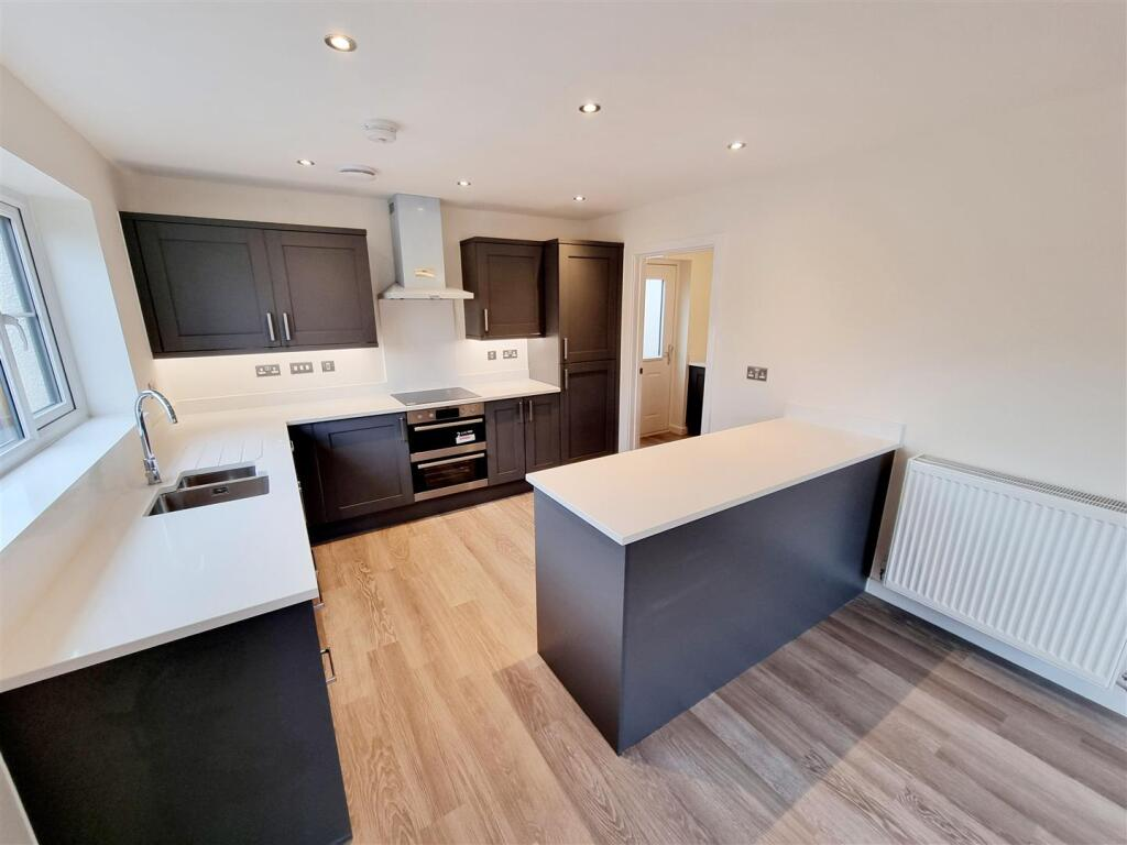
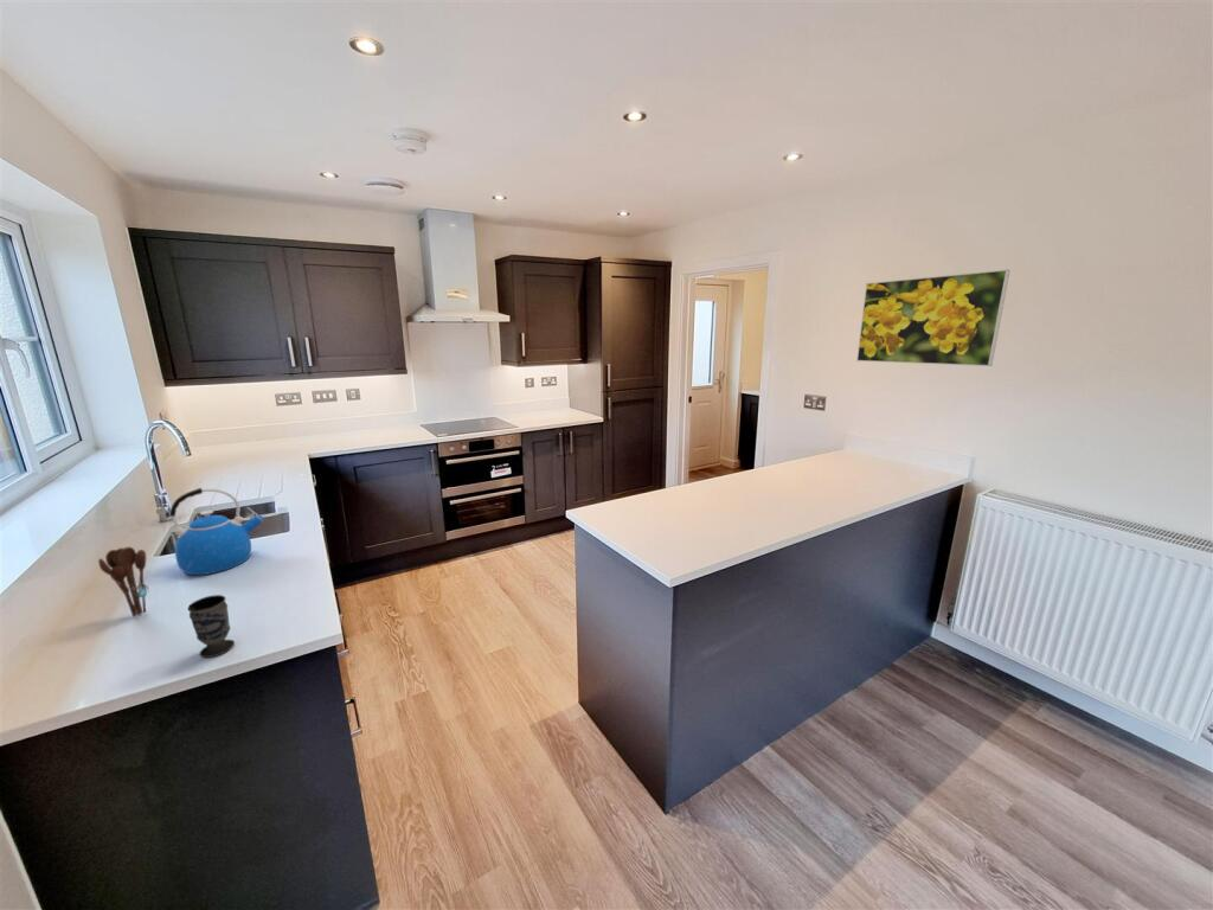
+ utensil holder (129, 581)
+ kettle (219, 524)
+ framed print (923, 321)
+ cup (212, 626)
